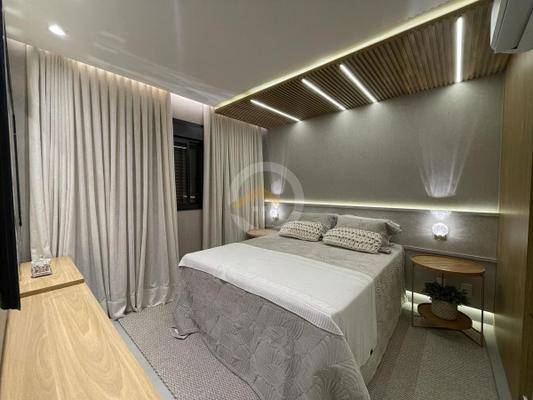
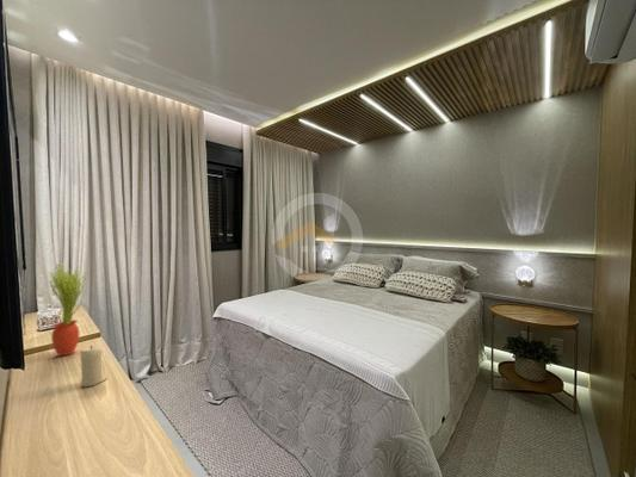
+ potted plant (69, 308)
+ candle (92, 363)
